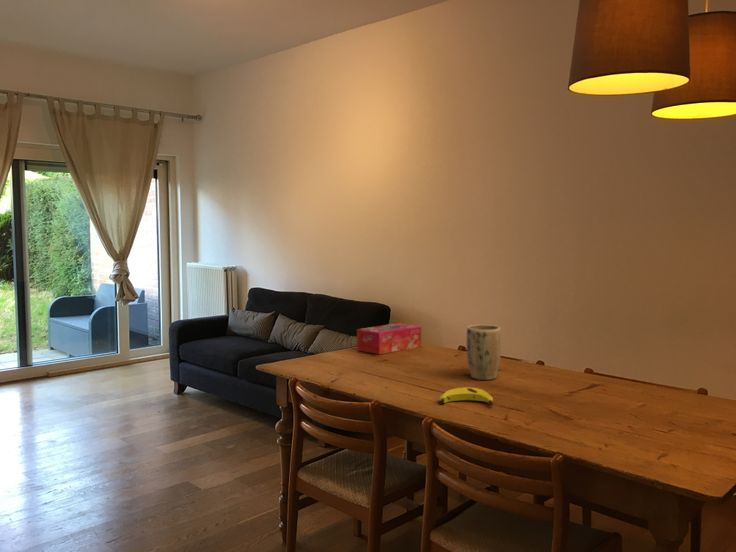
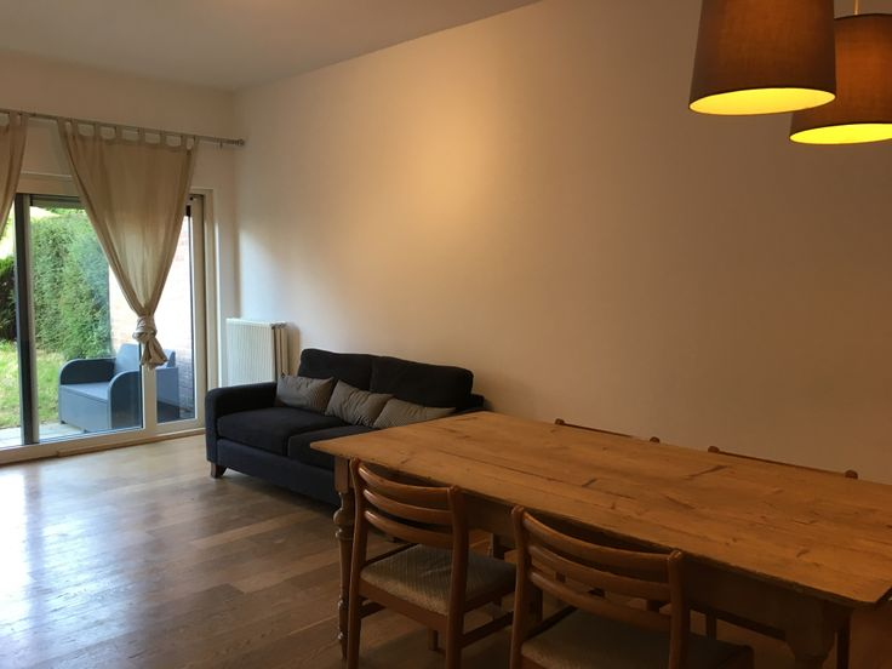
- plant pot (483, 352)
- tissue box (389, 338)
- banana (466, 397)
